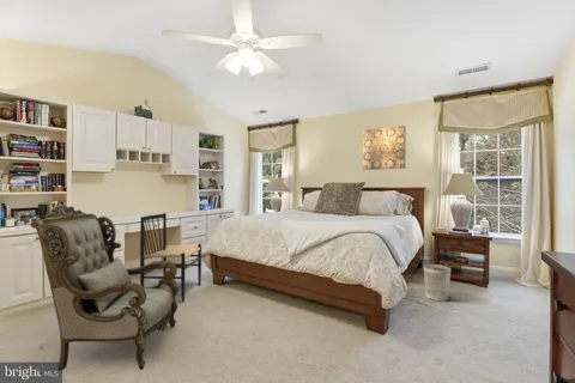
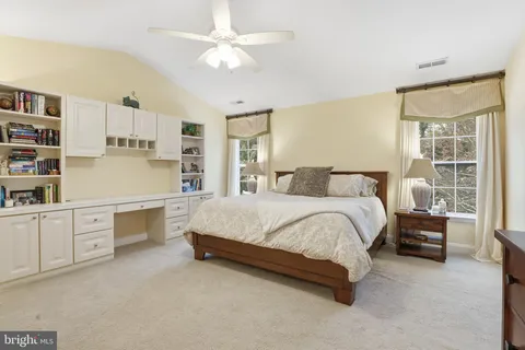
- wall art (383, 148)
- armchair (115, 274)
- wastebasket (436, 281)
- chair (169, 253)
